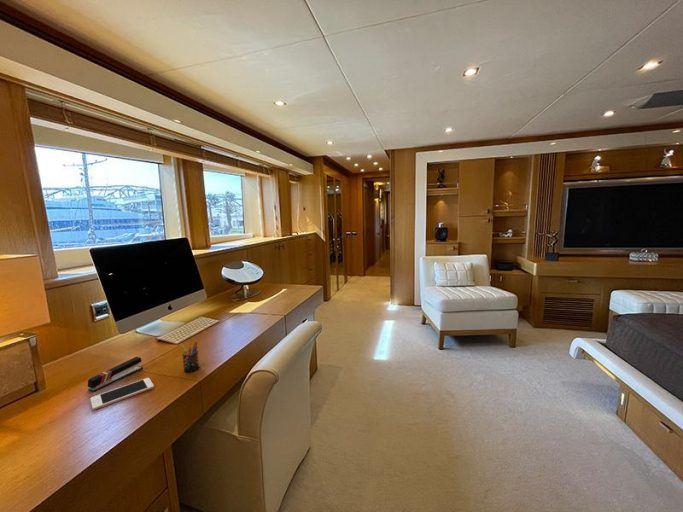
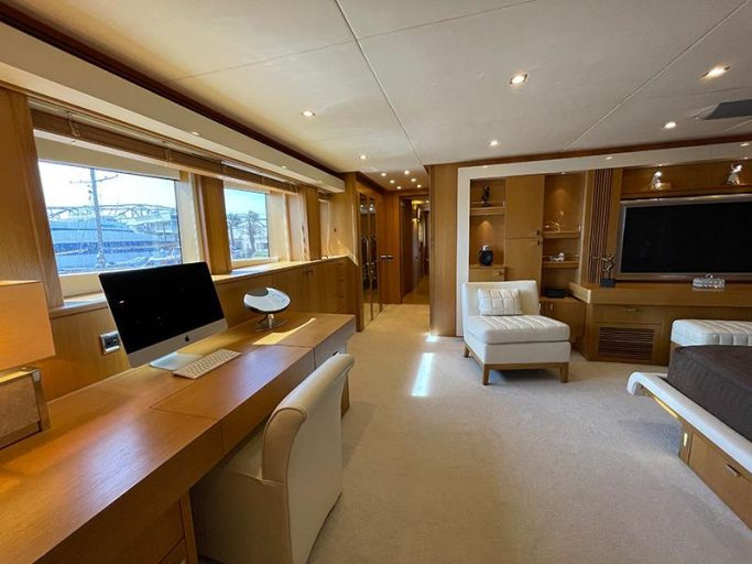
- pen holder (192, 354)
- cell phone (123, 392)
- stapler (116, 372)
